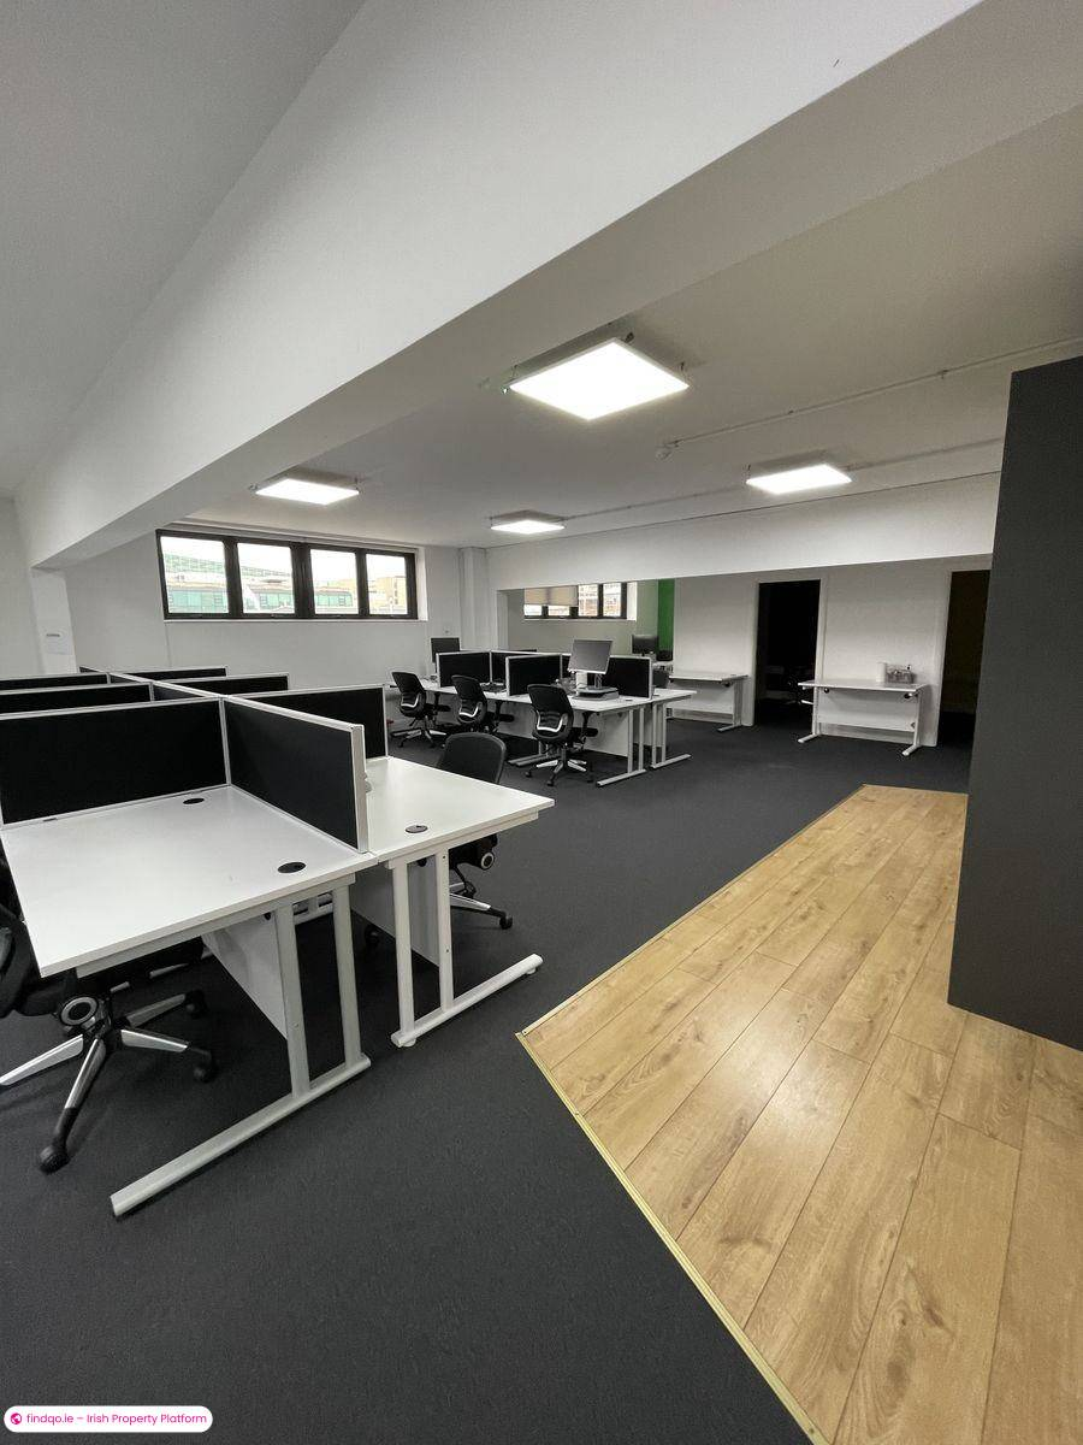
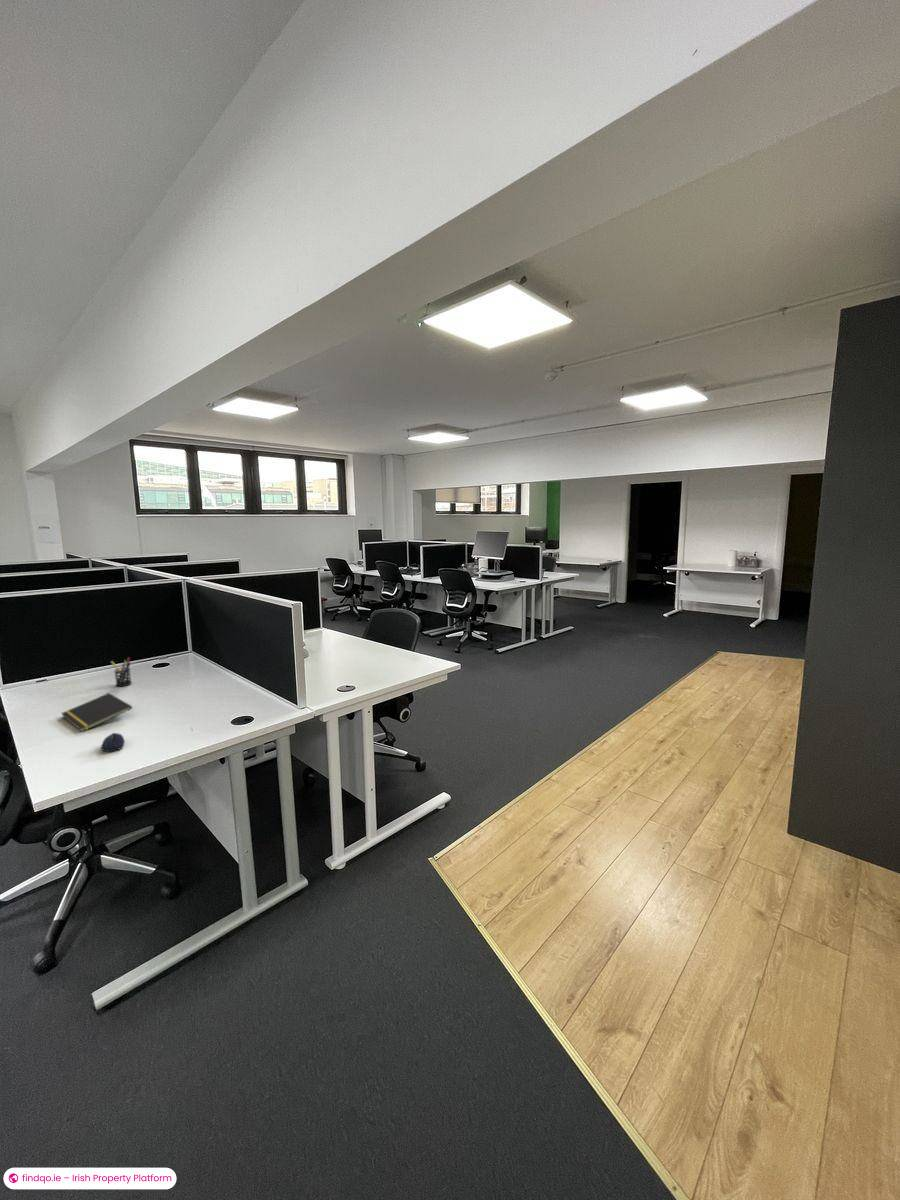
+ pen holder (123, 670)
+ computer mouse (112, 740)
+ notepad (96, 710)
